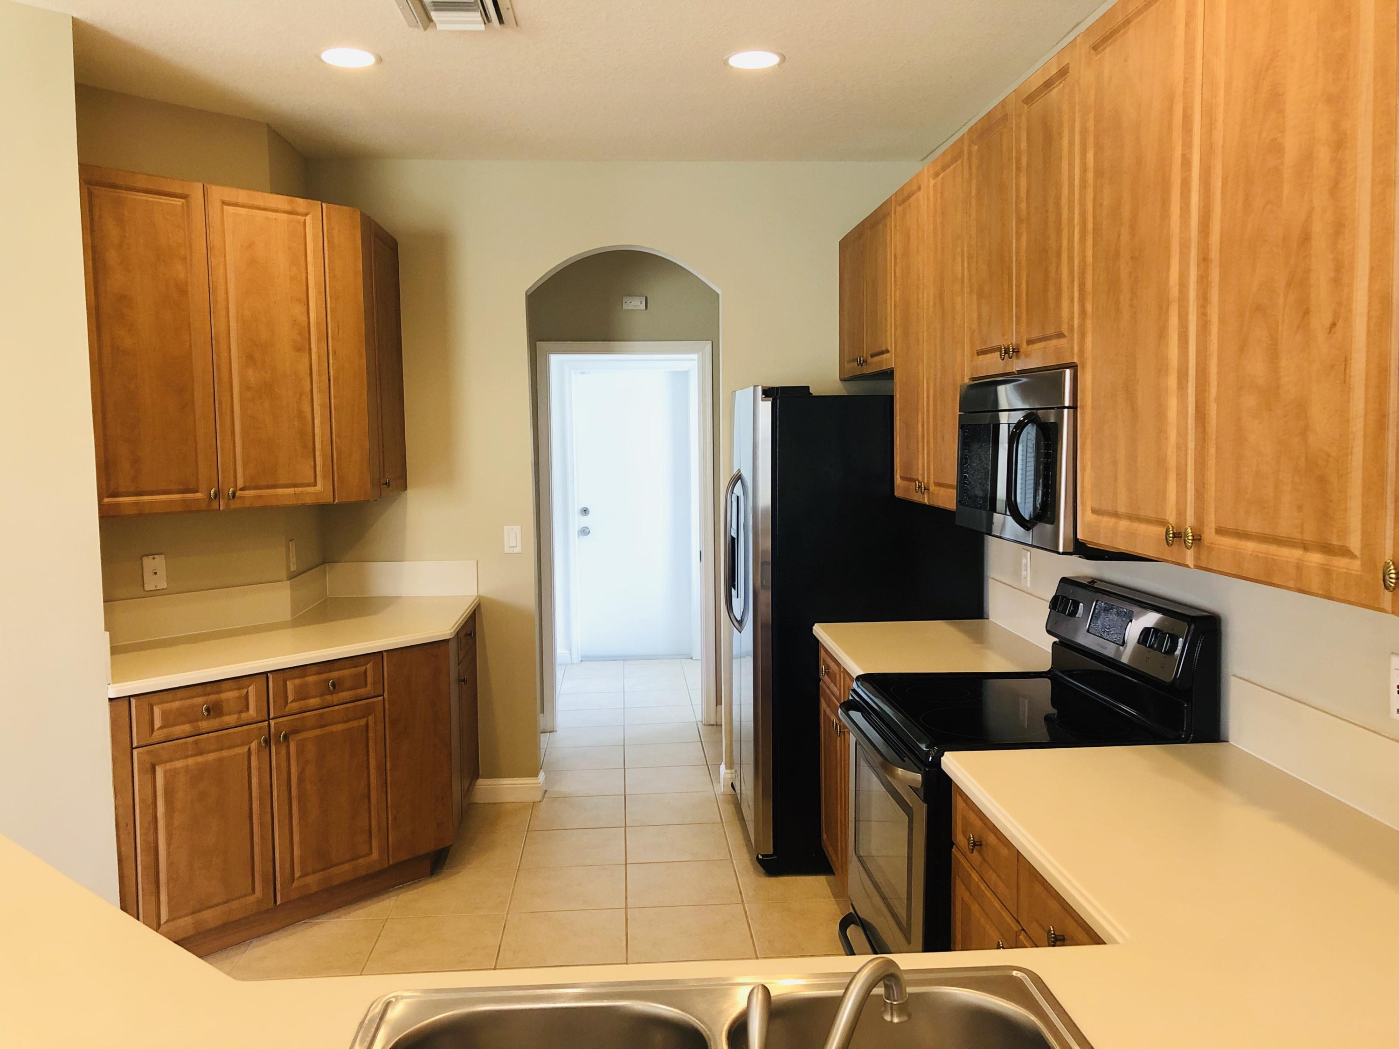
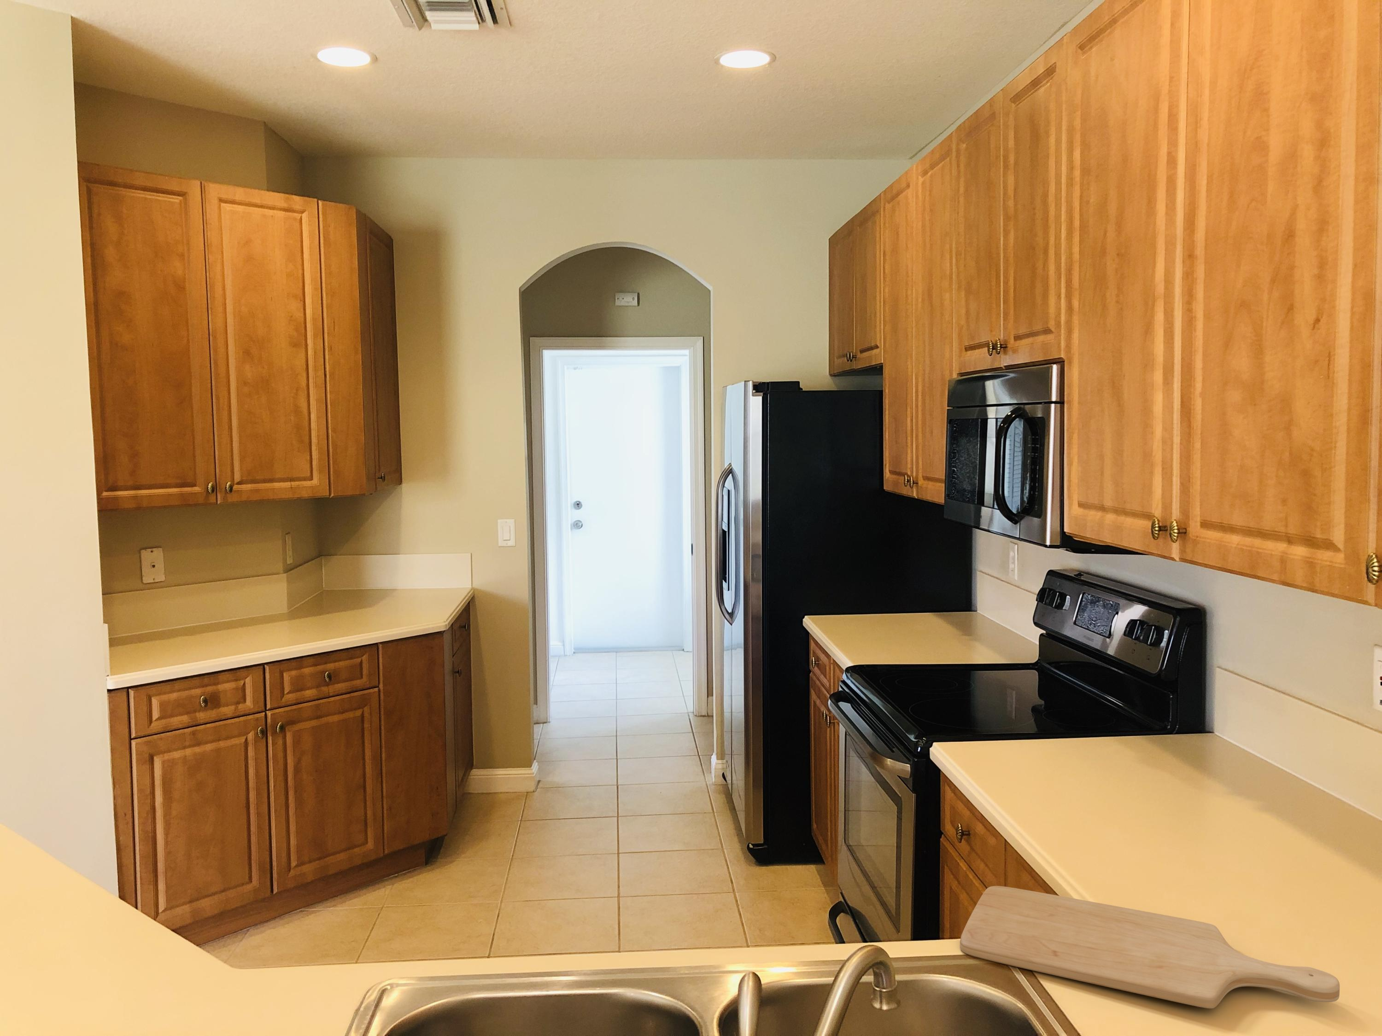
+ chopping board (1142, 949)
